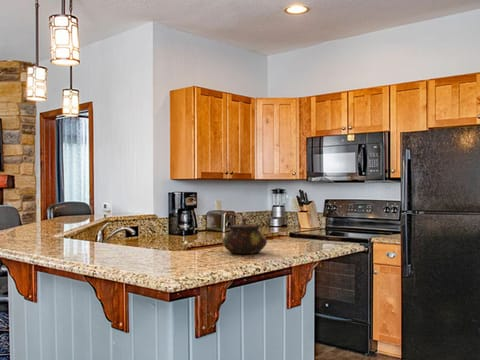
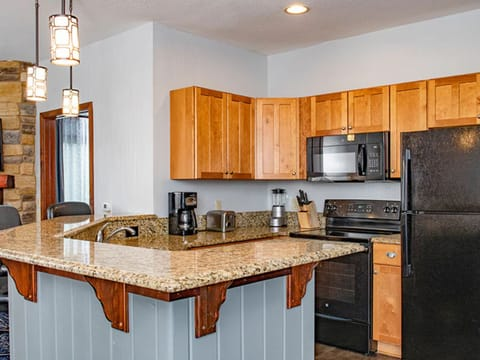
- teapot (244, 235)
